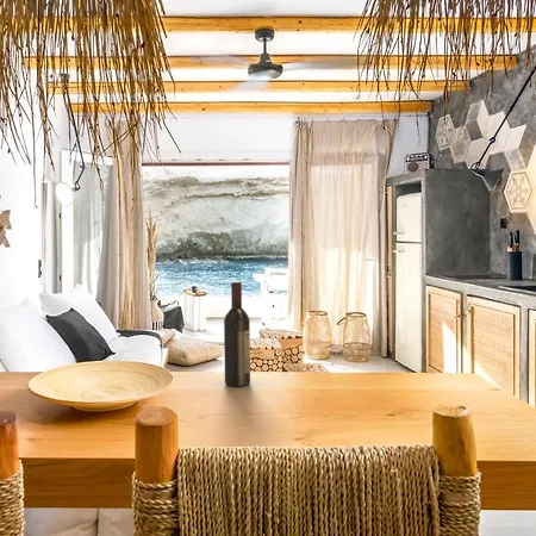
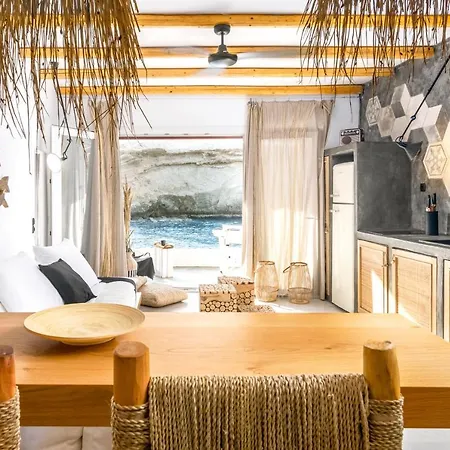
- wine bottle (236, 332)
